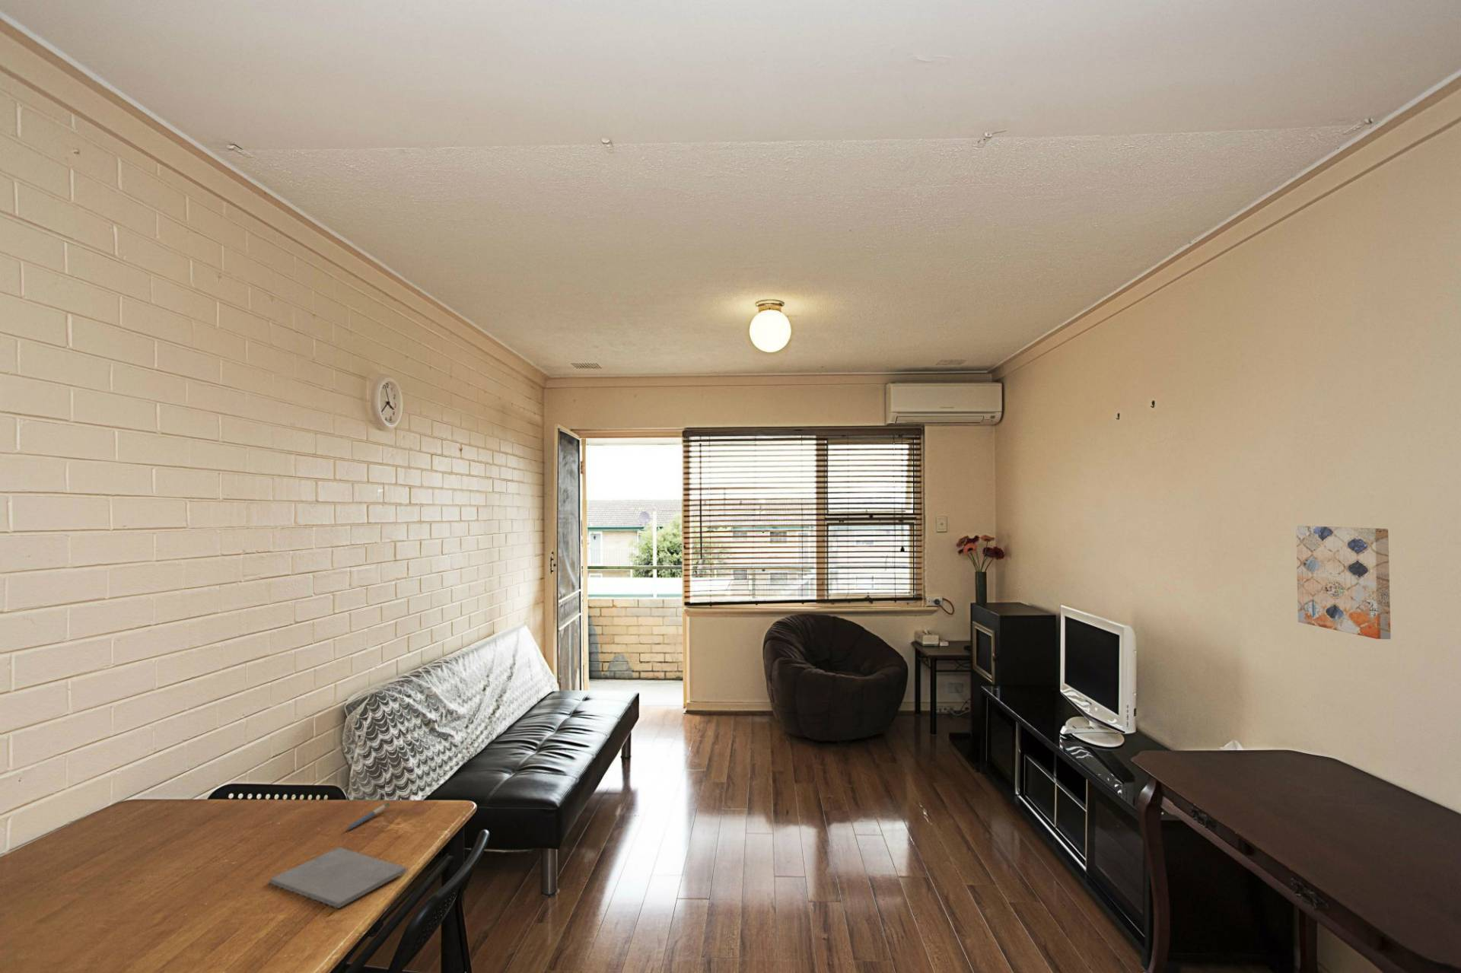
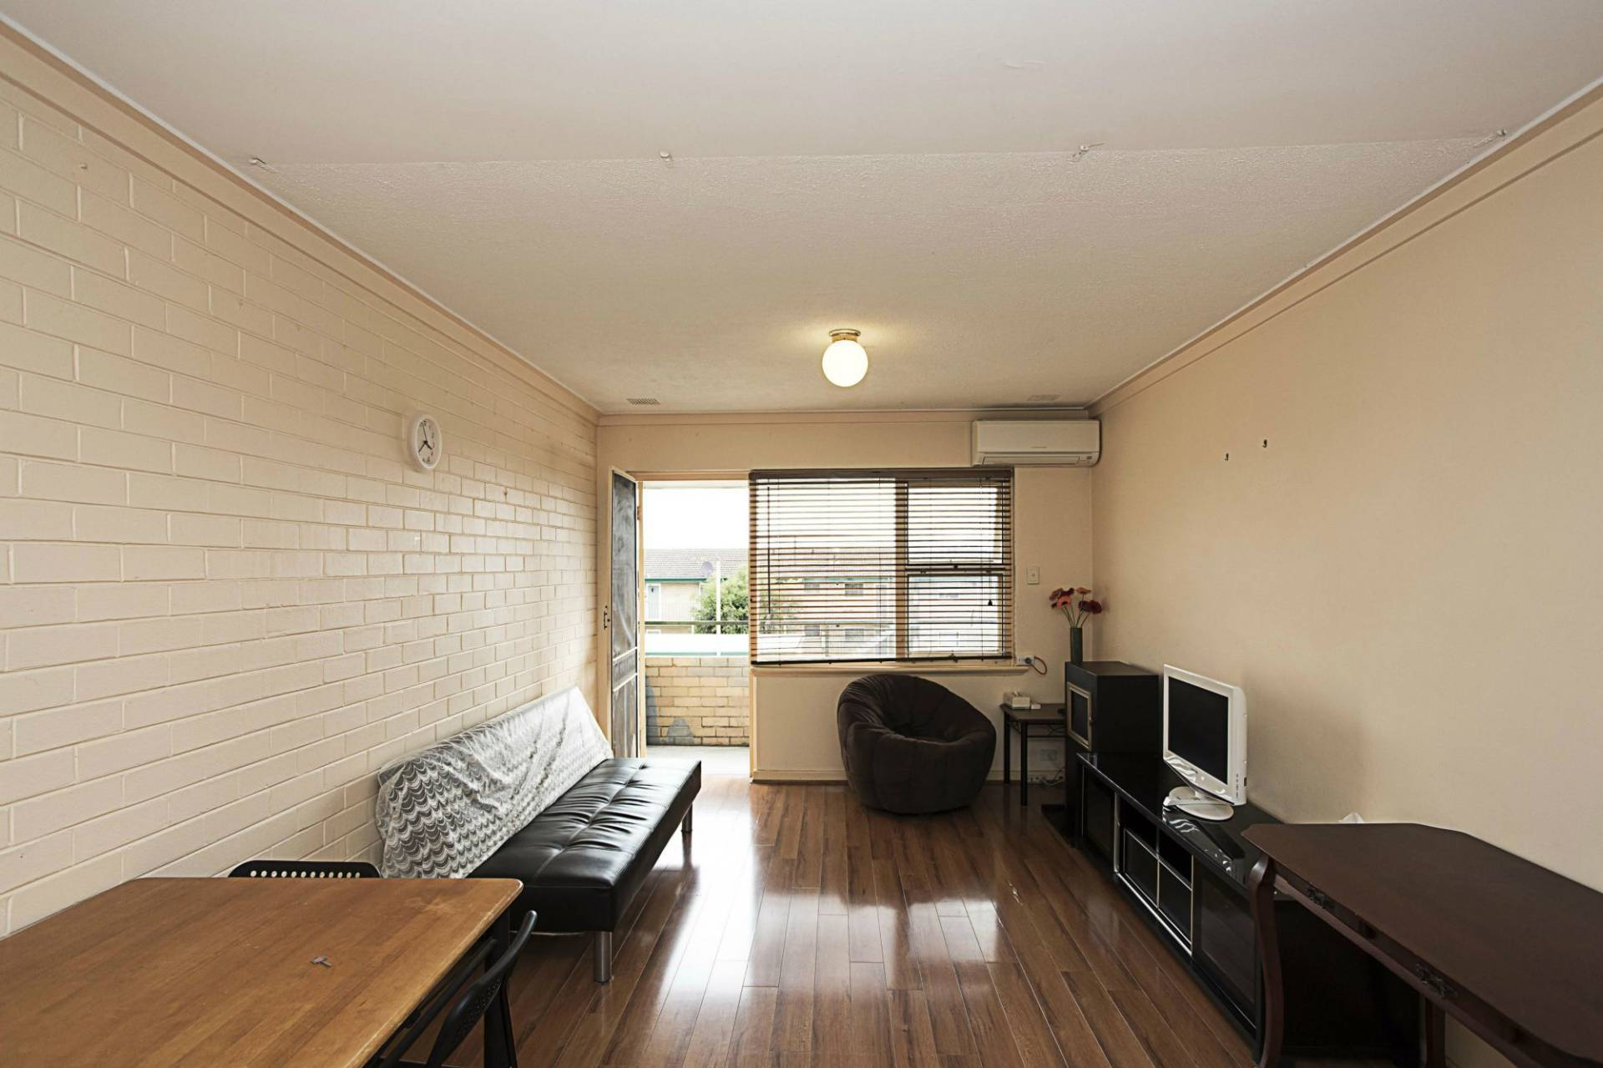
- notepad (339, 875)
- wall art (1340, 578)
- pen (368, 814)
